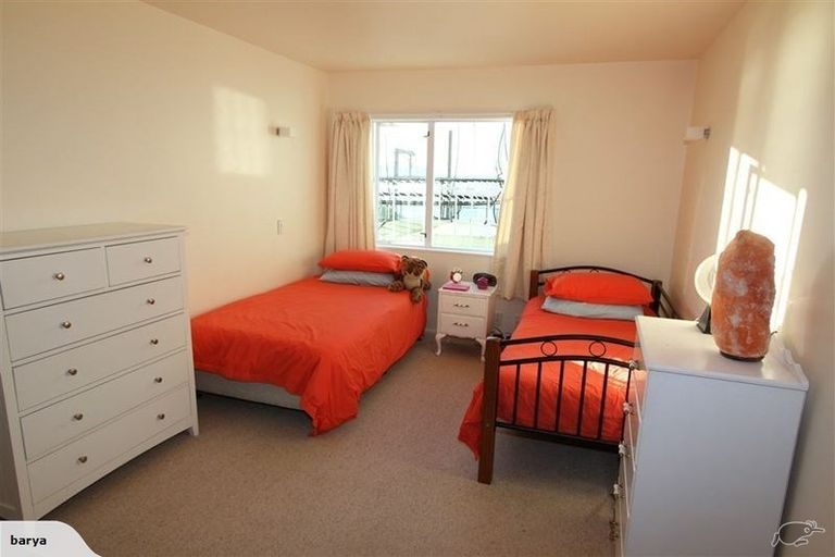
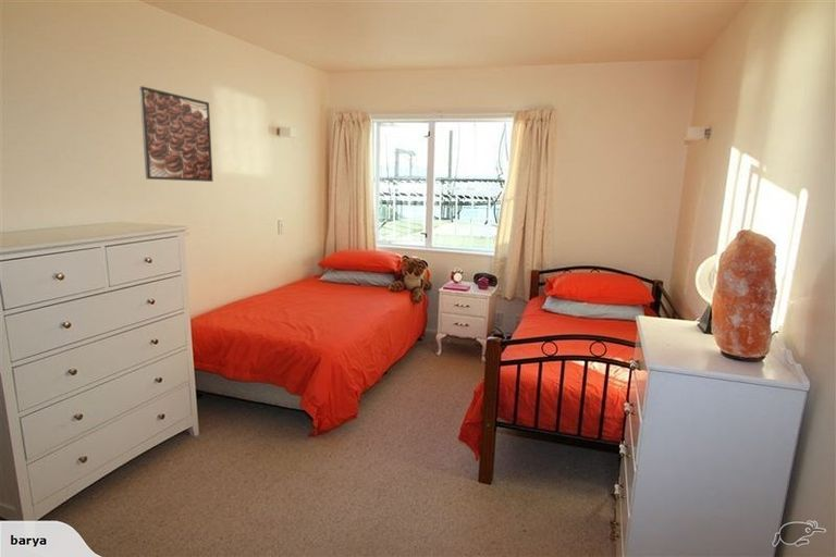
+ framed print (179, 138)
